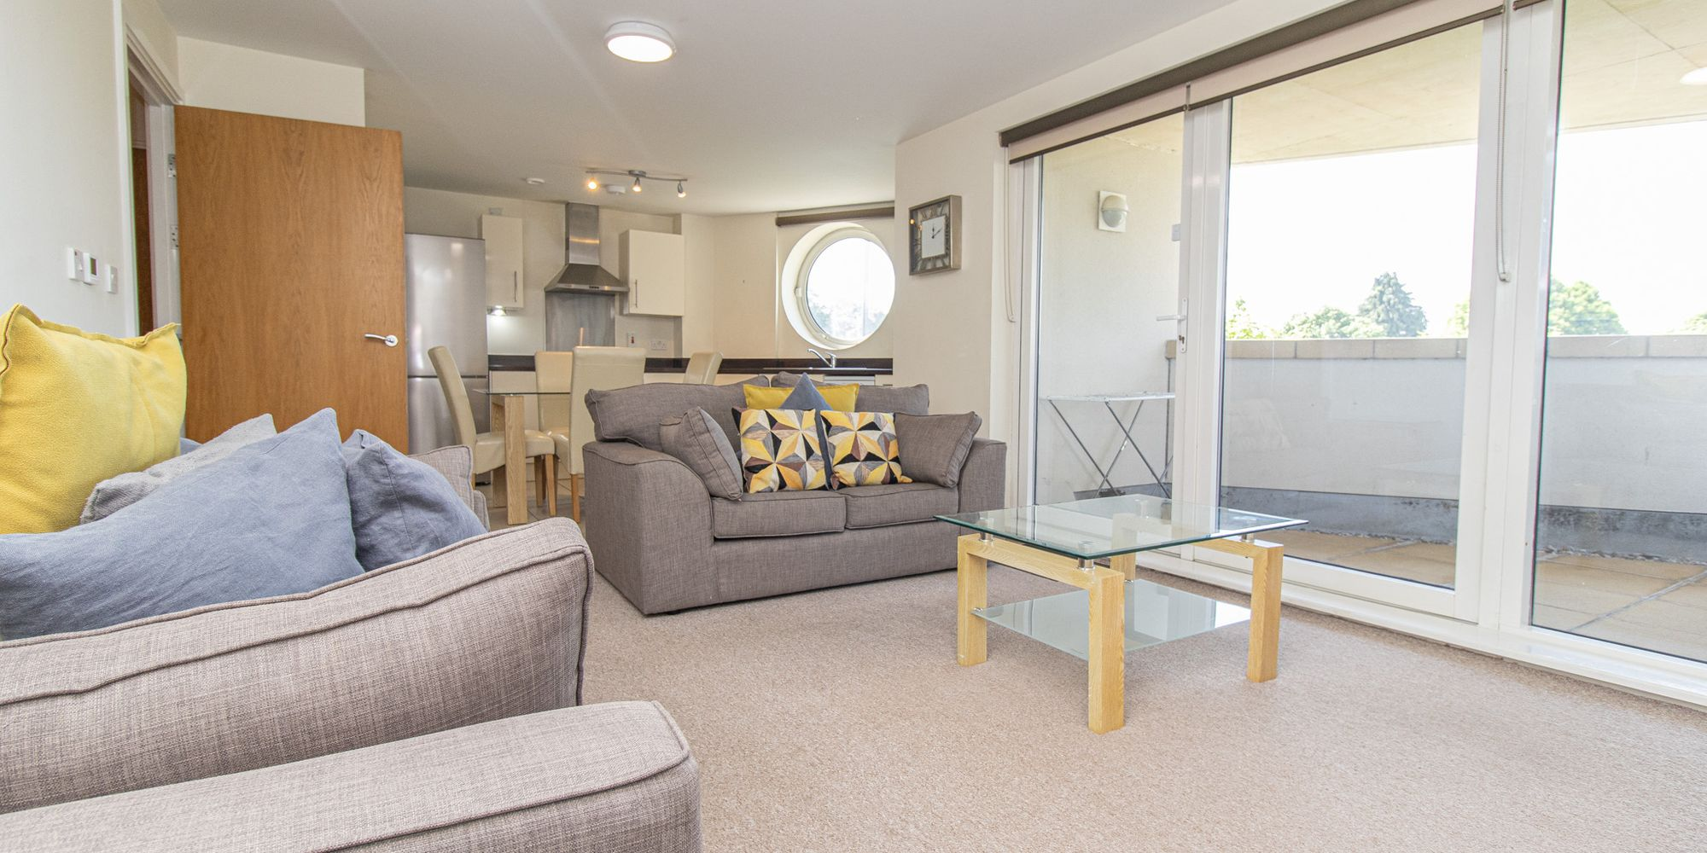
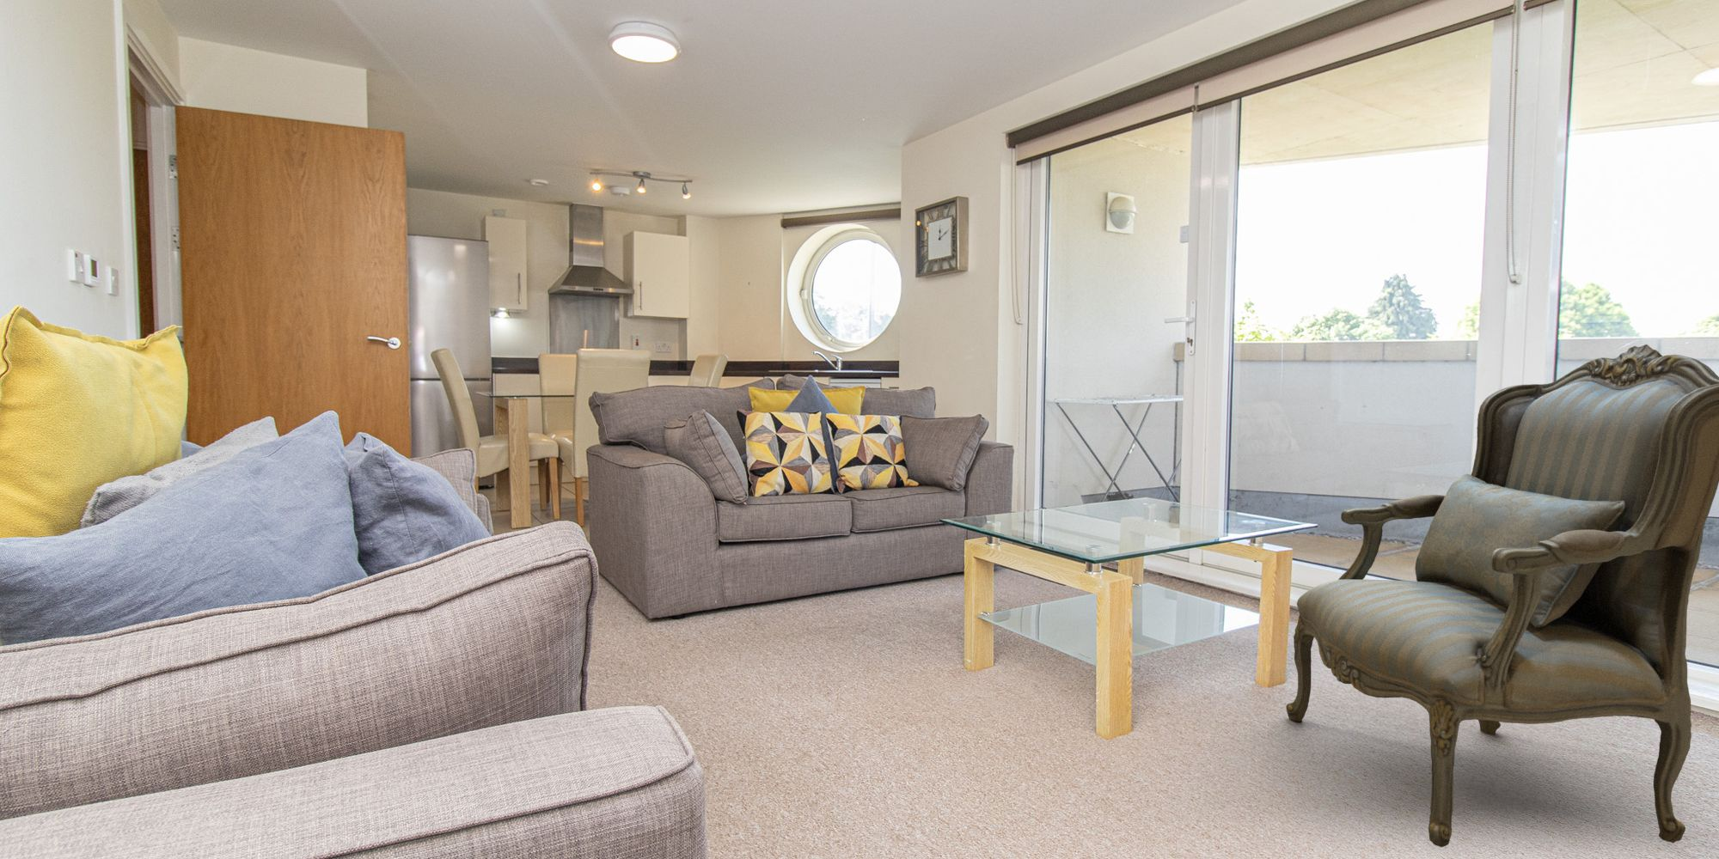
+ armchair (1485, 563)
